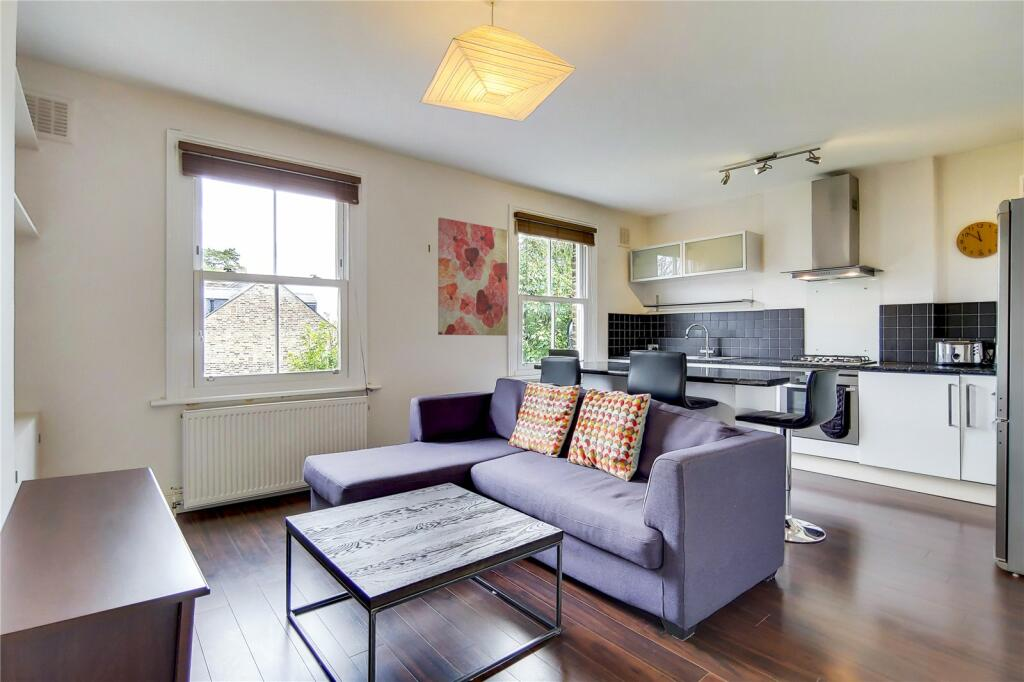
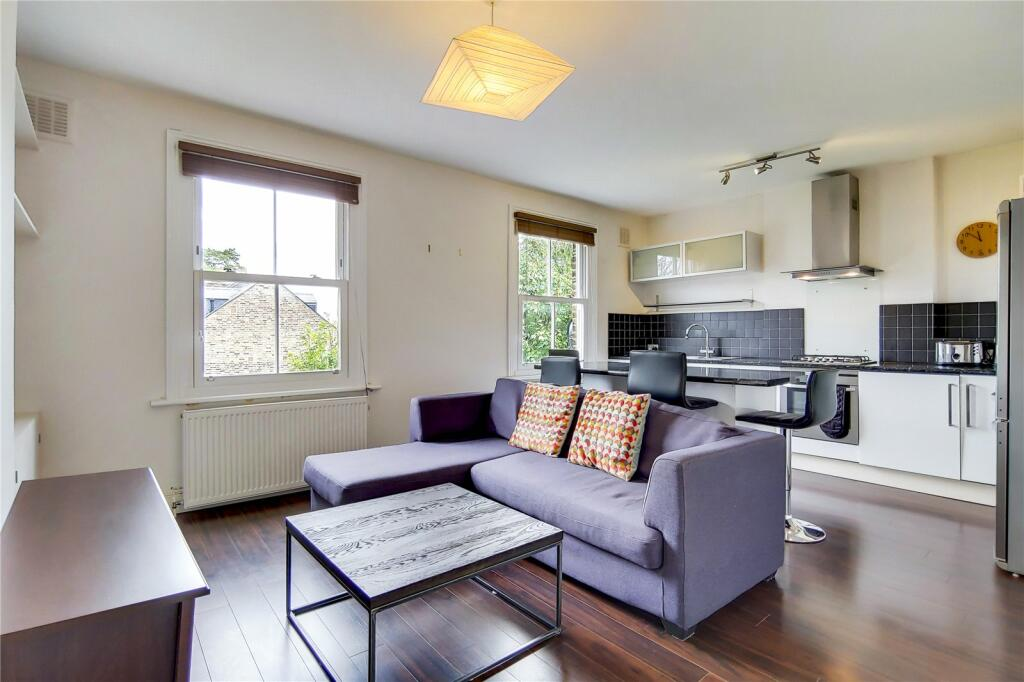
- wall art (474, 279)
